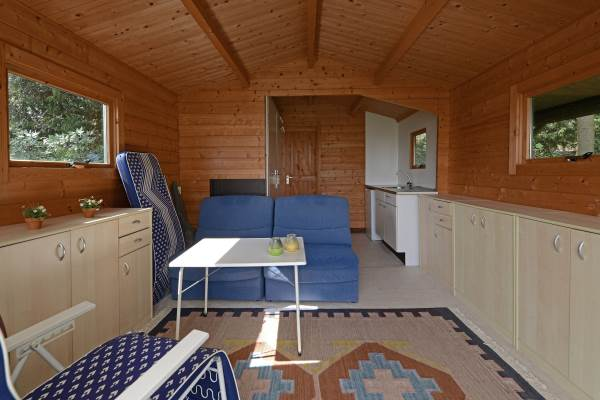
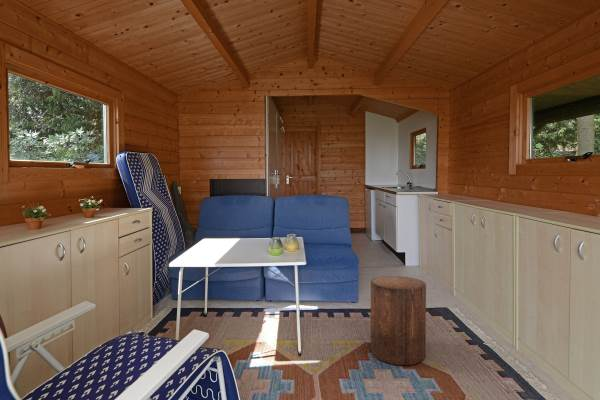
+ stool (397, 317)
